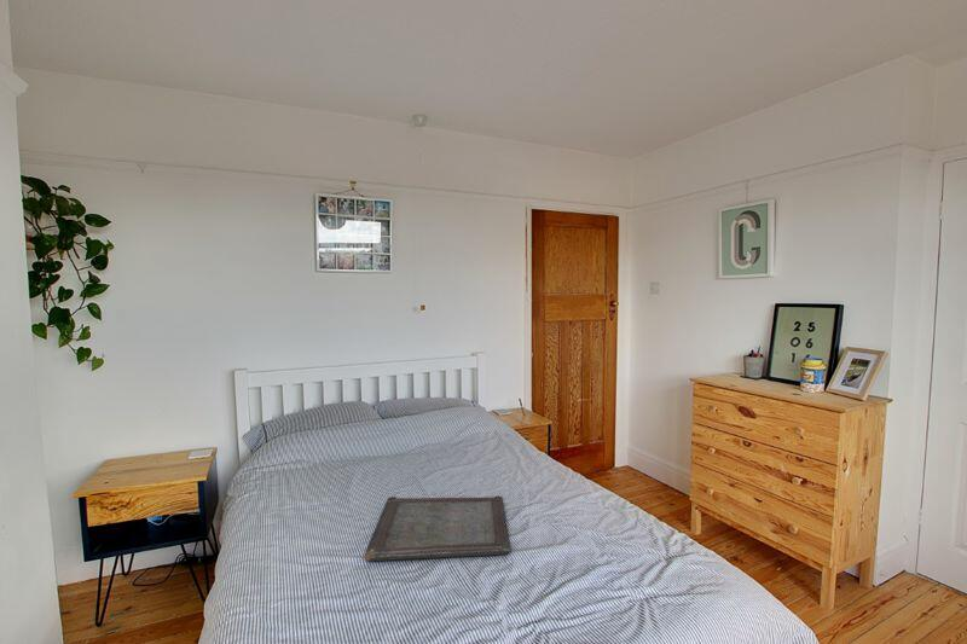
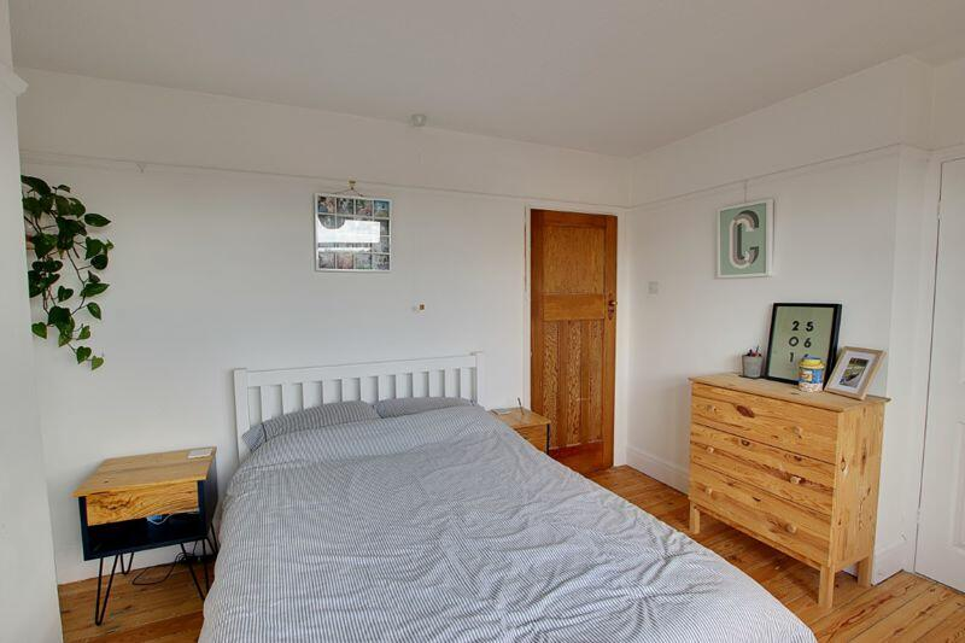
- serving tray (441, 523)
